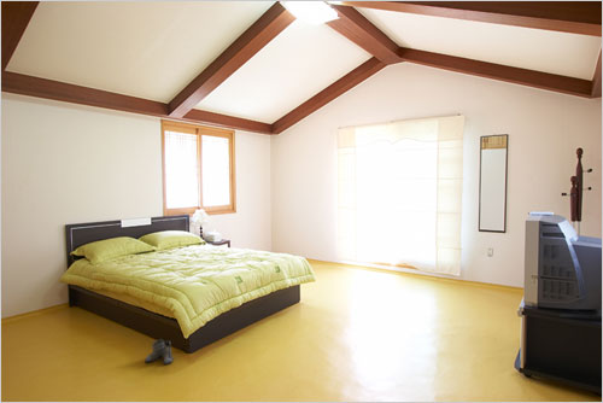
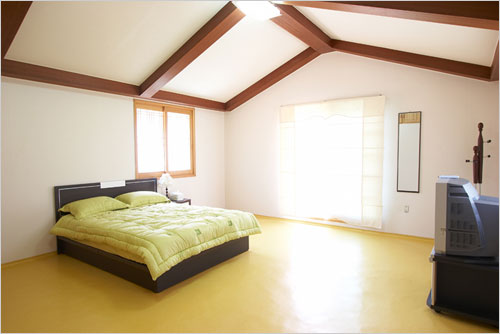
- boots (159, 351)
